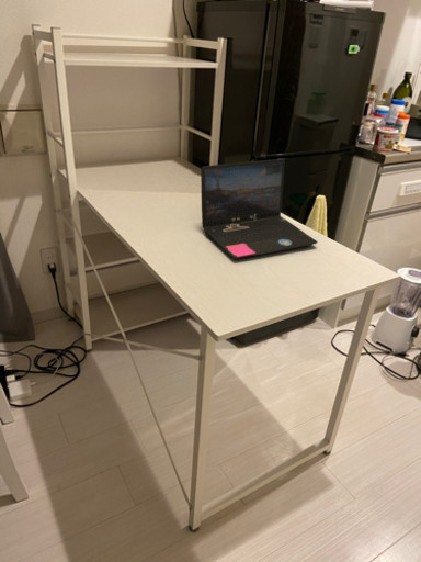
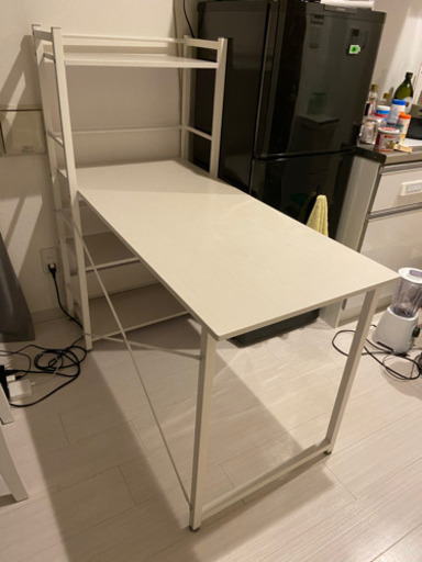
- laptop (260, 206)
